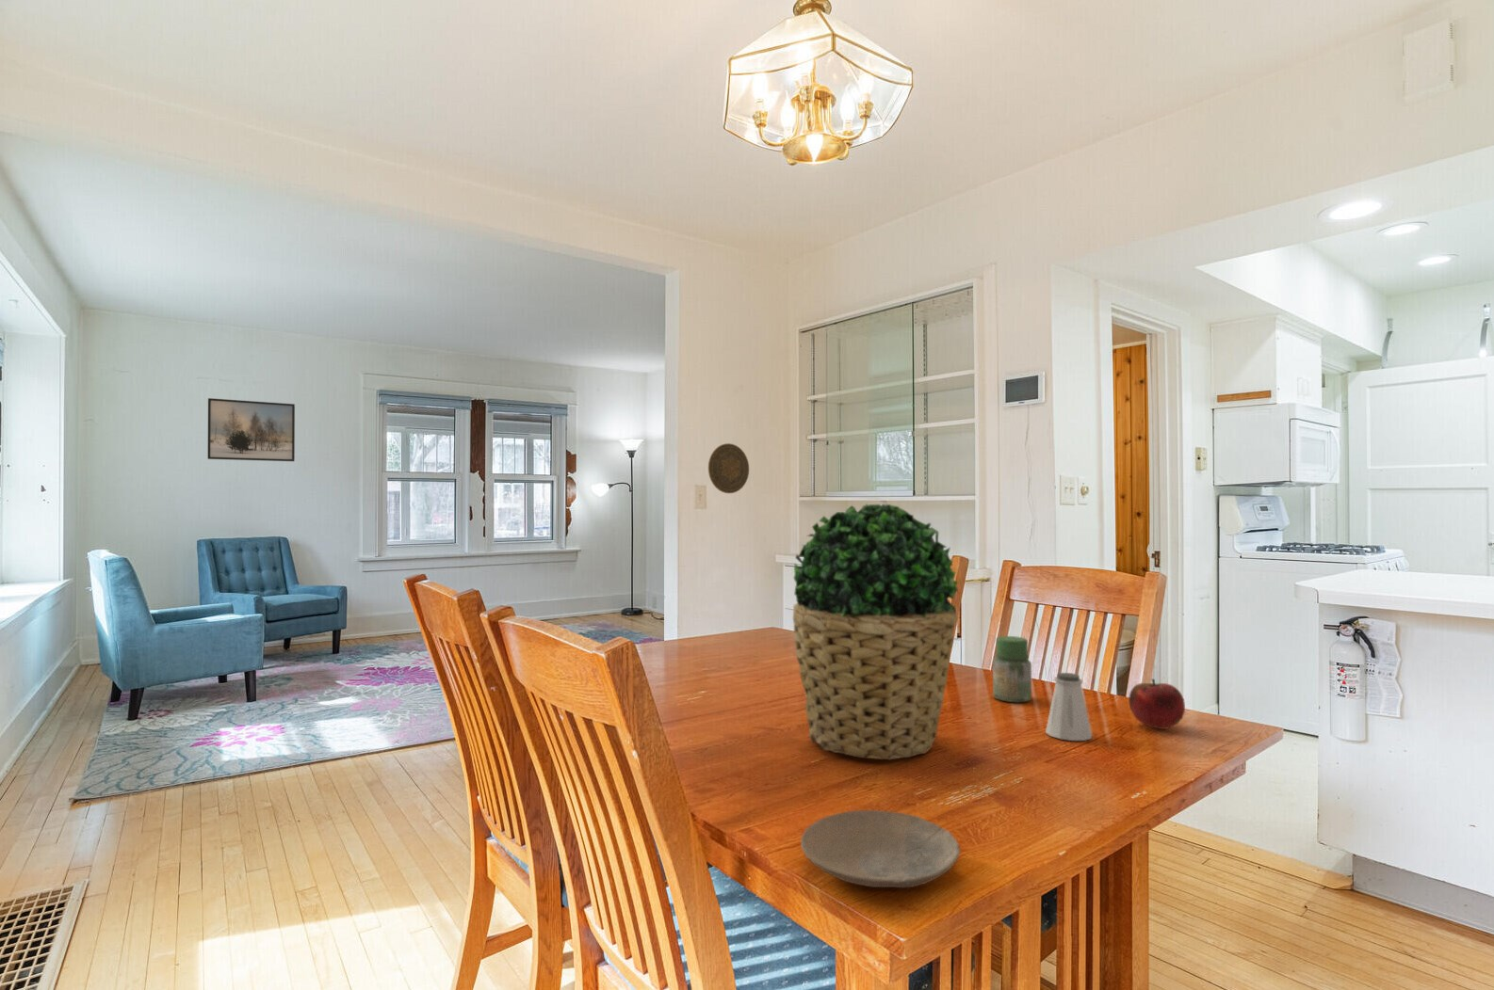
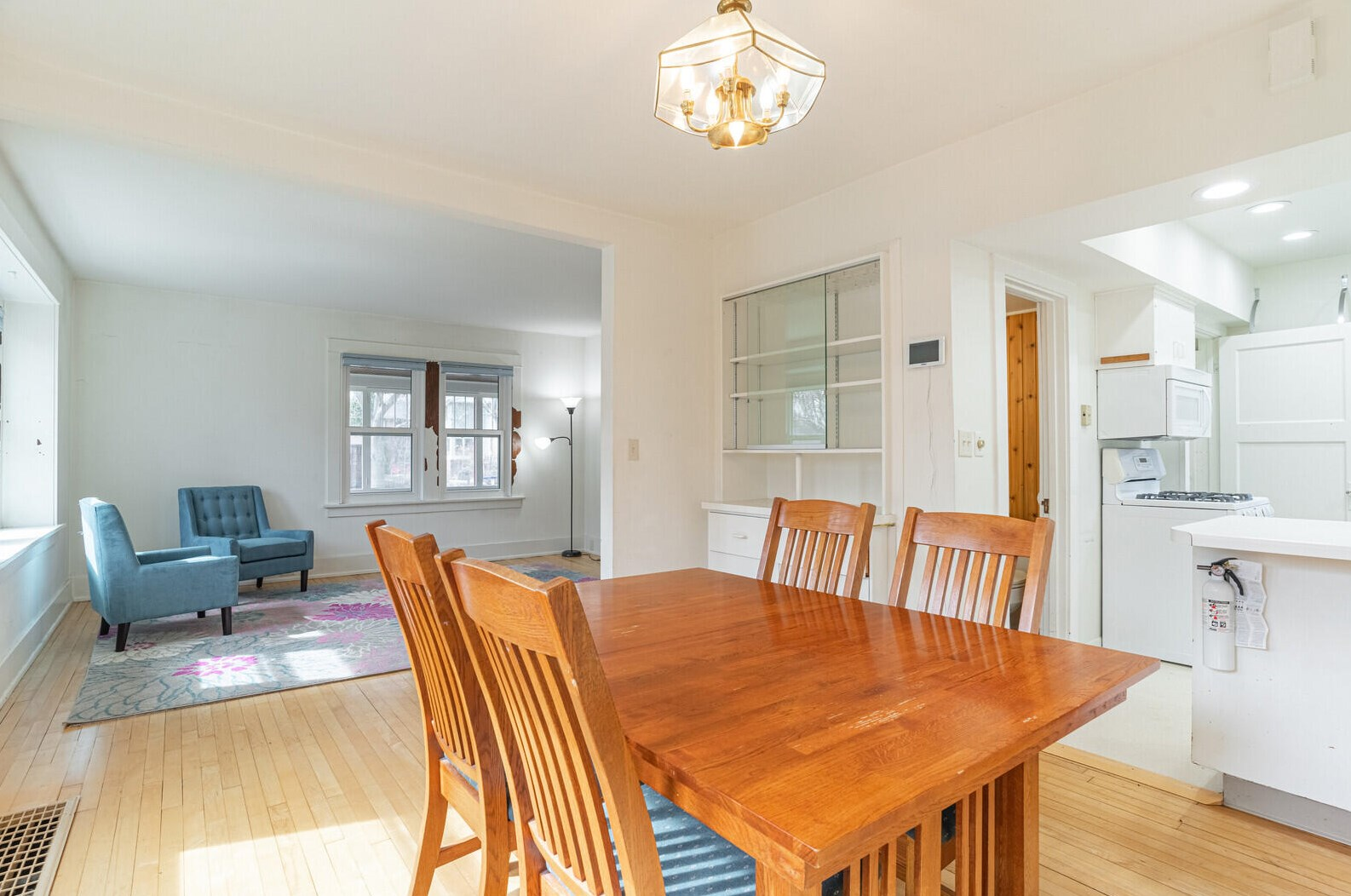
- potted plant (871, 622)
- plate (879, 854)
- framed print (252, 430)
- fruit (1156, 702)
- decorative plate (730, 467)
- jar (1012, 668)
- saltshaker (1068, 704)
